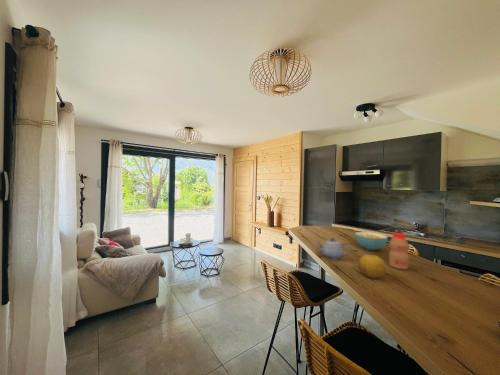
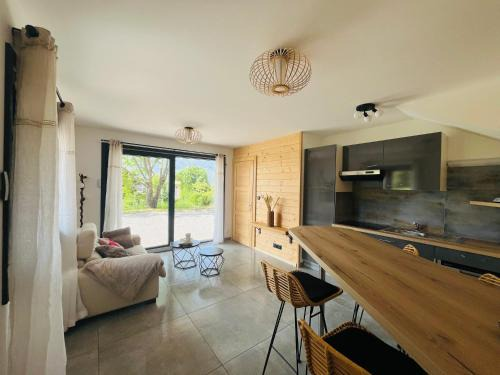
- cereal bowl (370, 242)
- fruit (371, 265)
- bottle (398, 250)
- teapot (332, 247)
